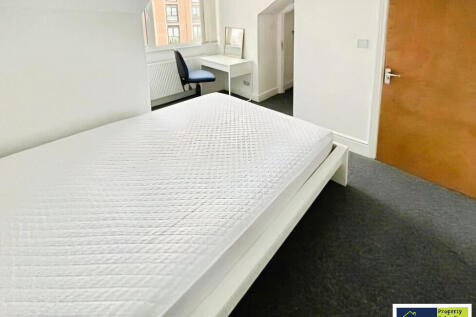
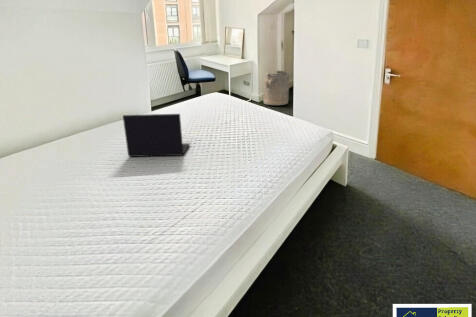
+ laptop (158, 131)
+ laundry hamper (275, 87)
